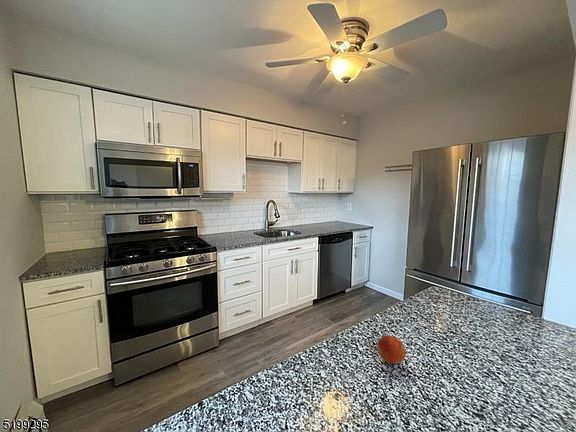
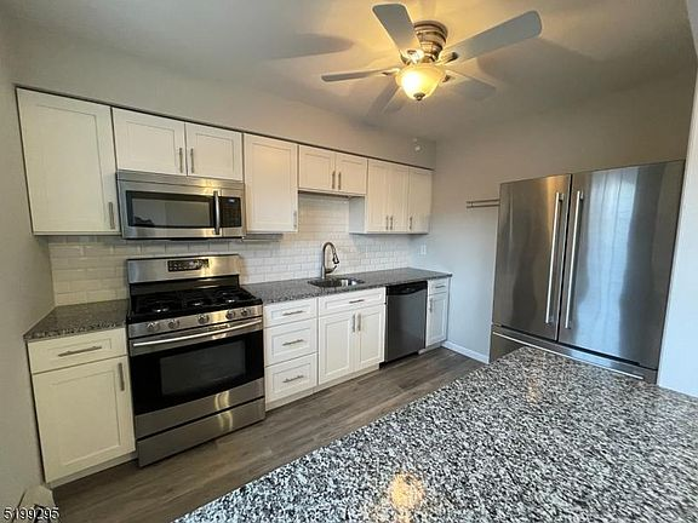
- fruit (391, 349)
